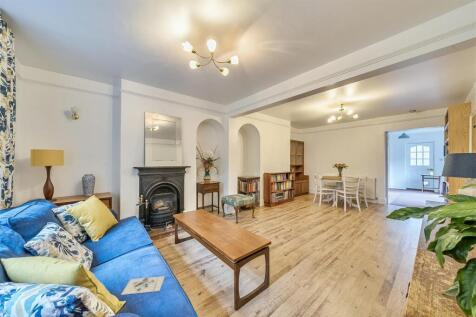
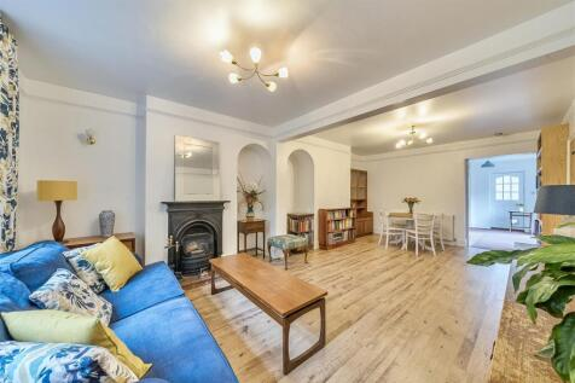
- architectural model (144, 283)
